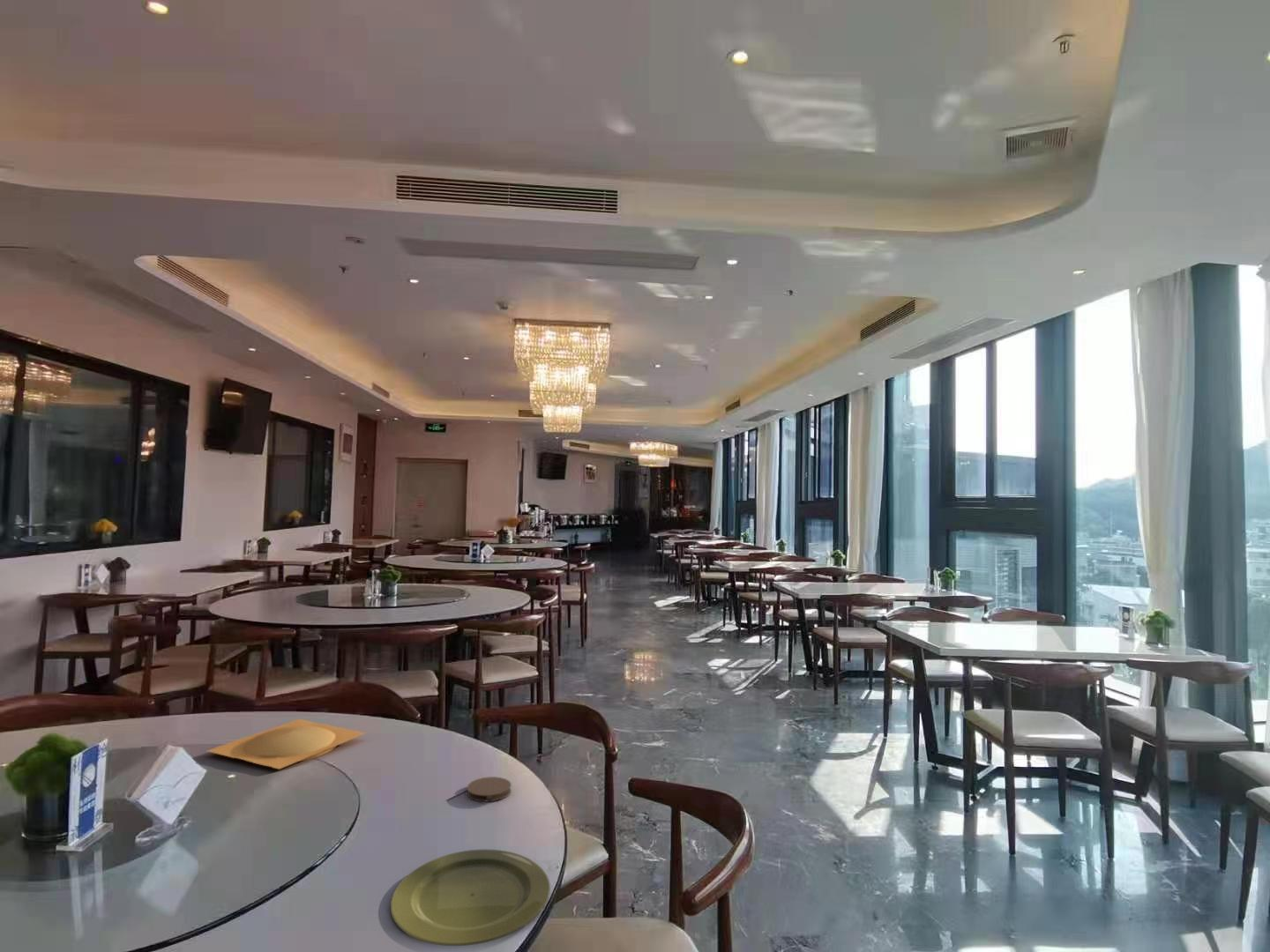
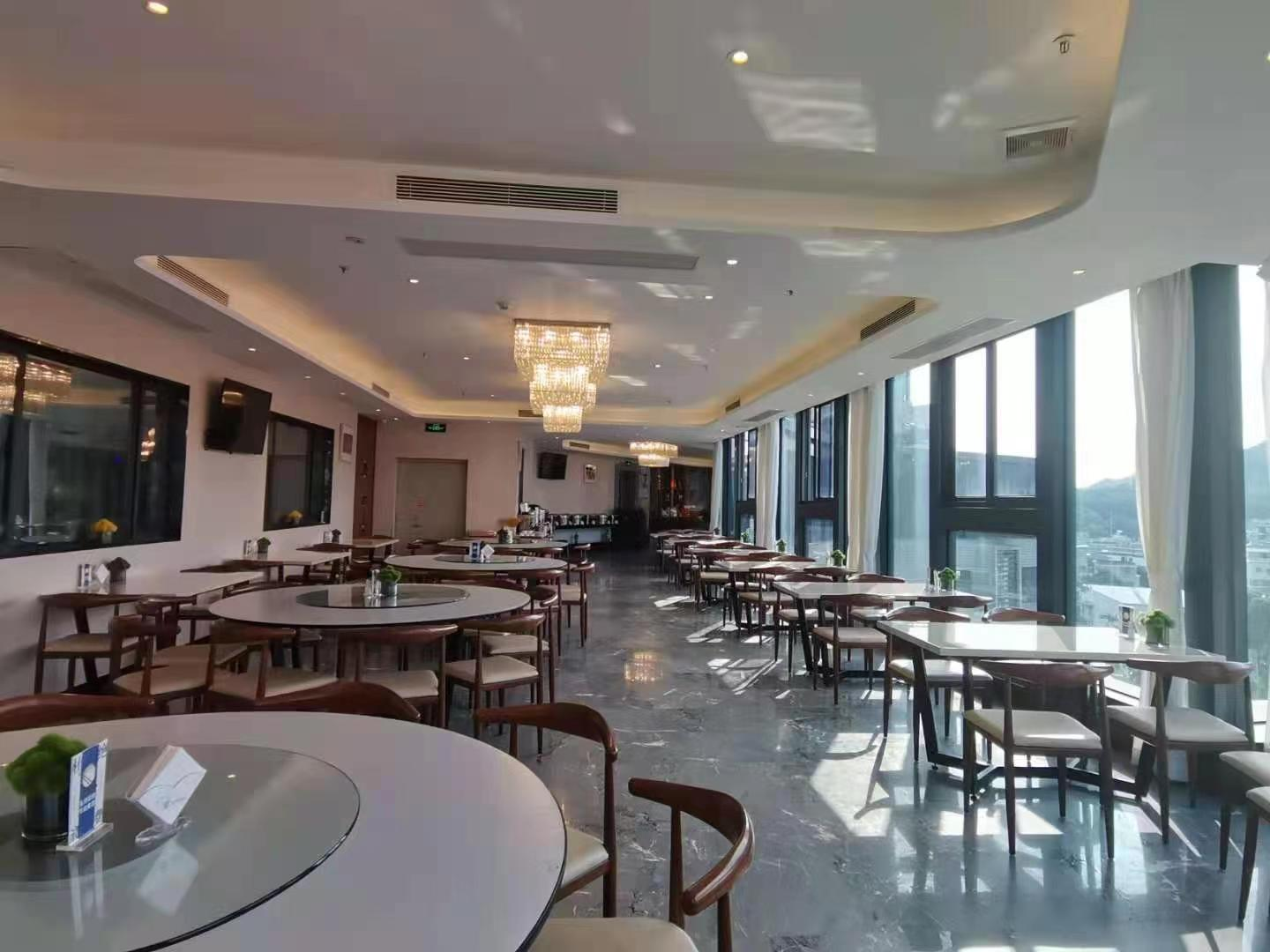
- plate (289, 739)
- coaster (489, 788)
- plate (472, 892)
